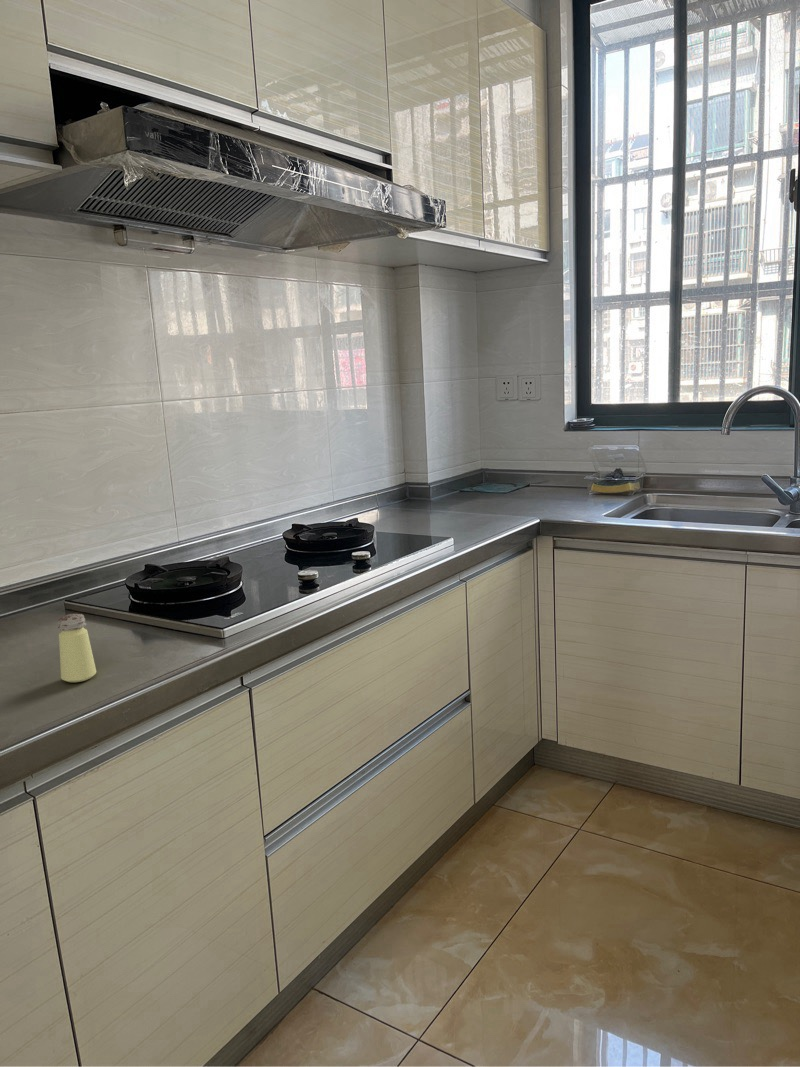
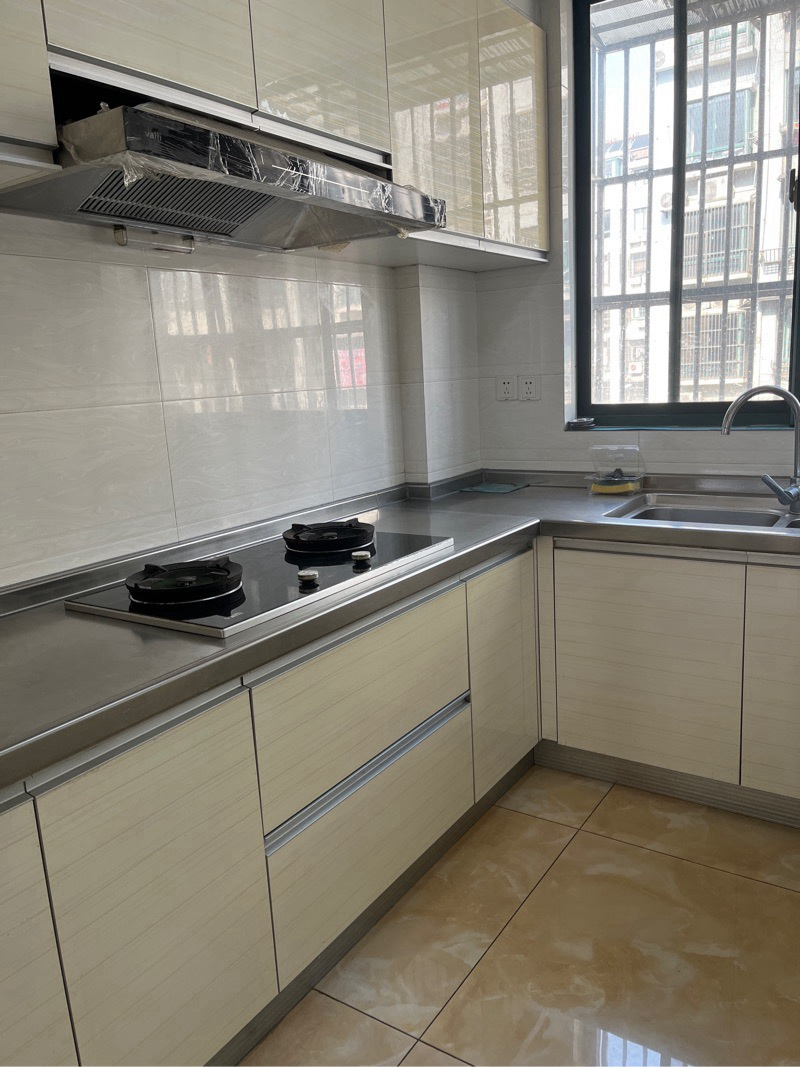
- saltshaker (75, 646)
